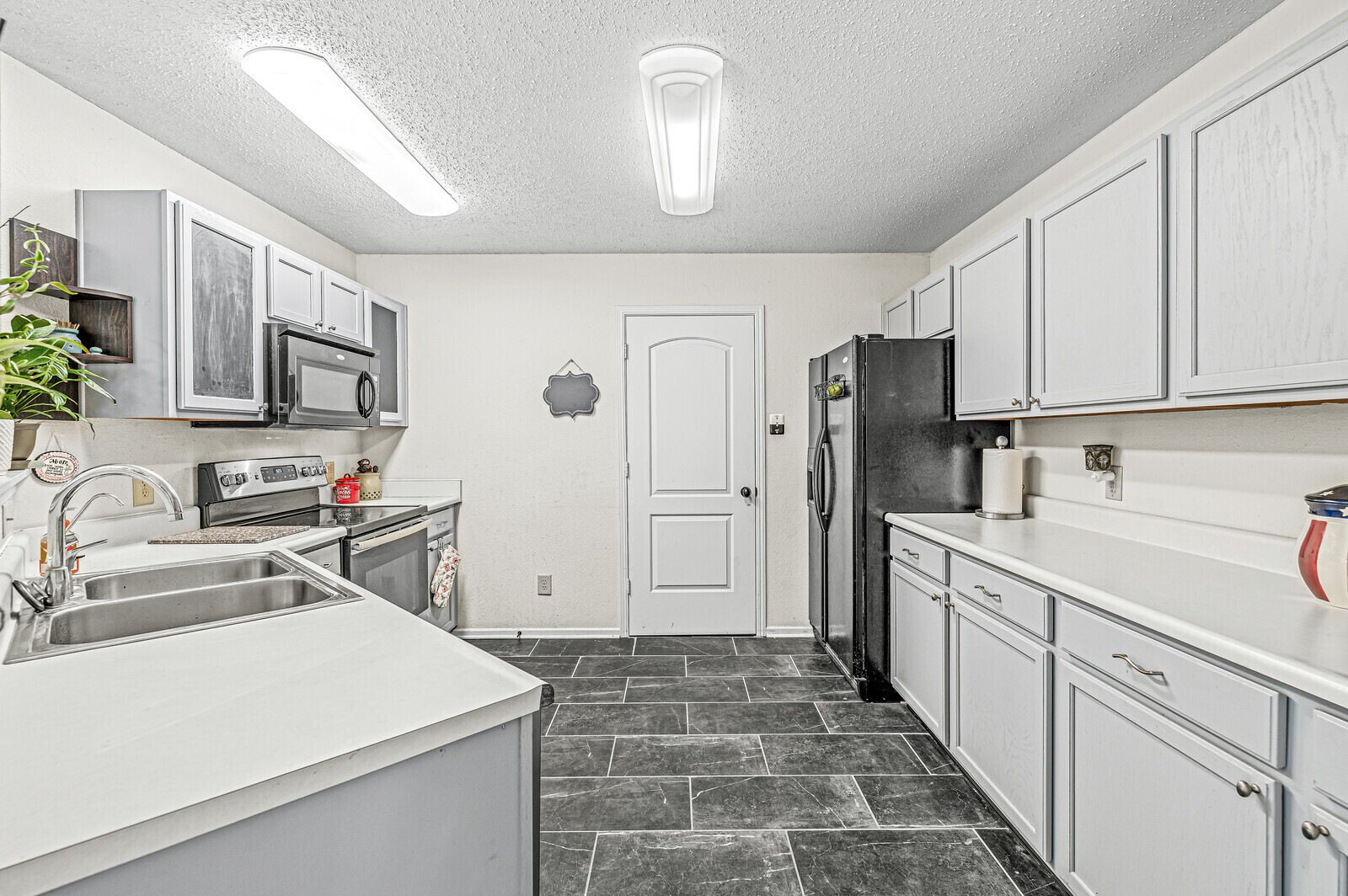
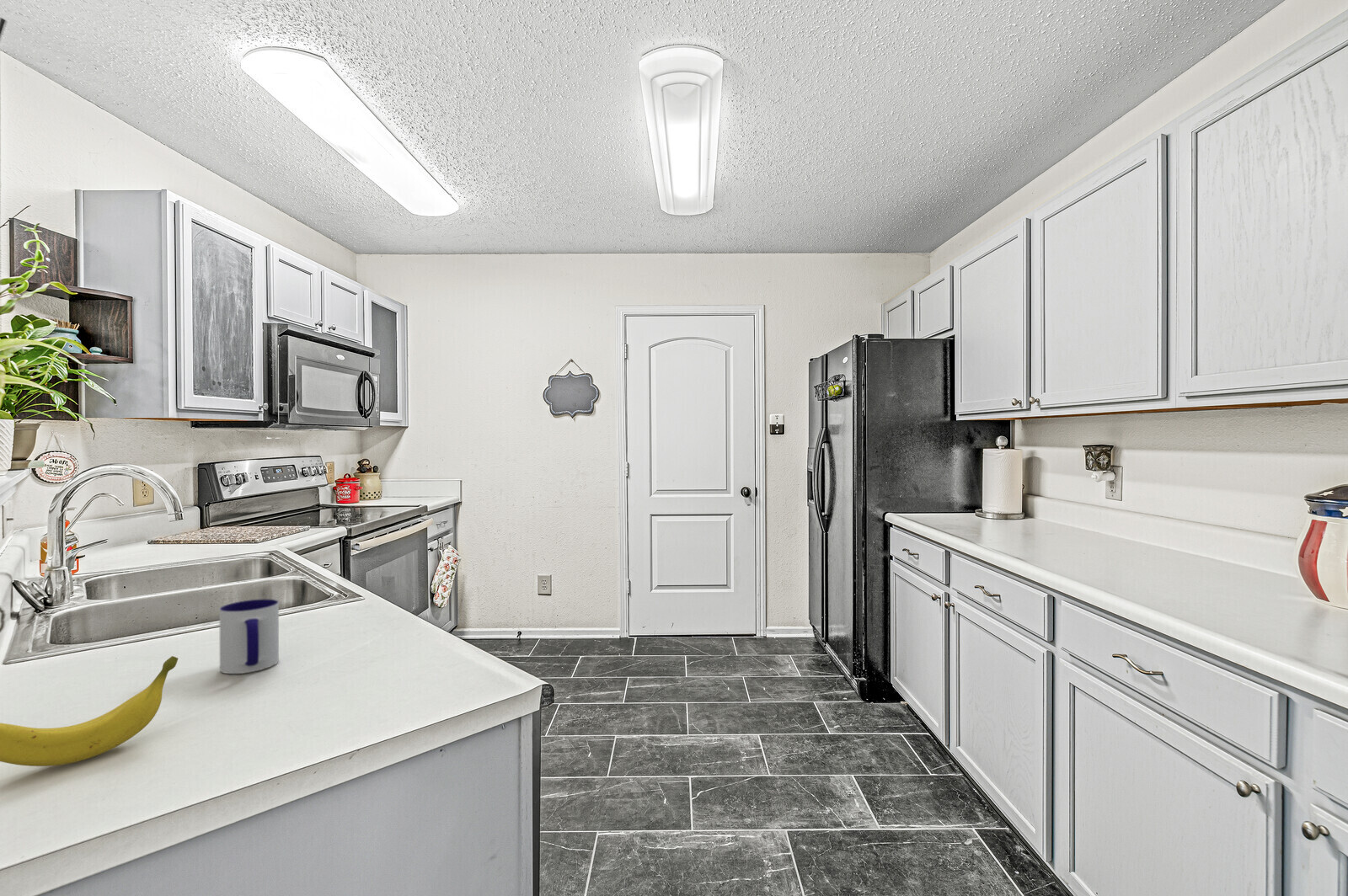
+ banana (83, 723)
+ mug (250, 637)
